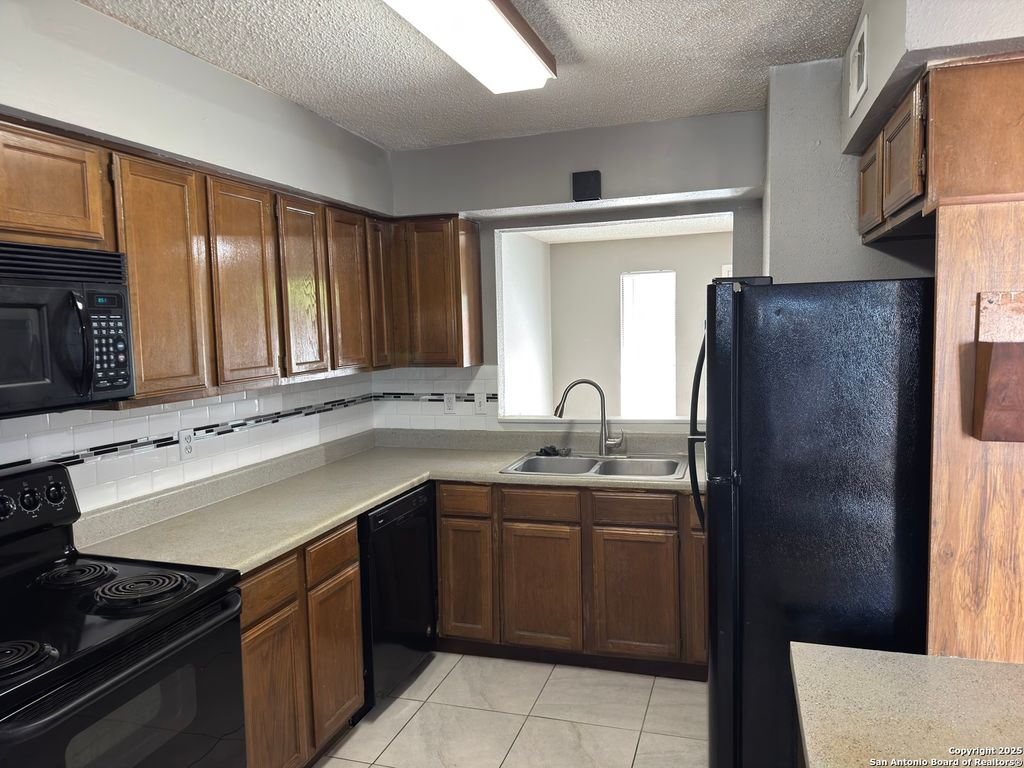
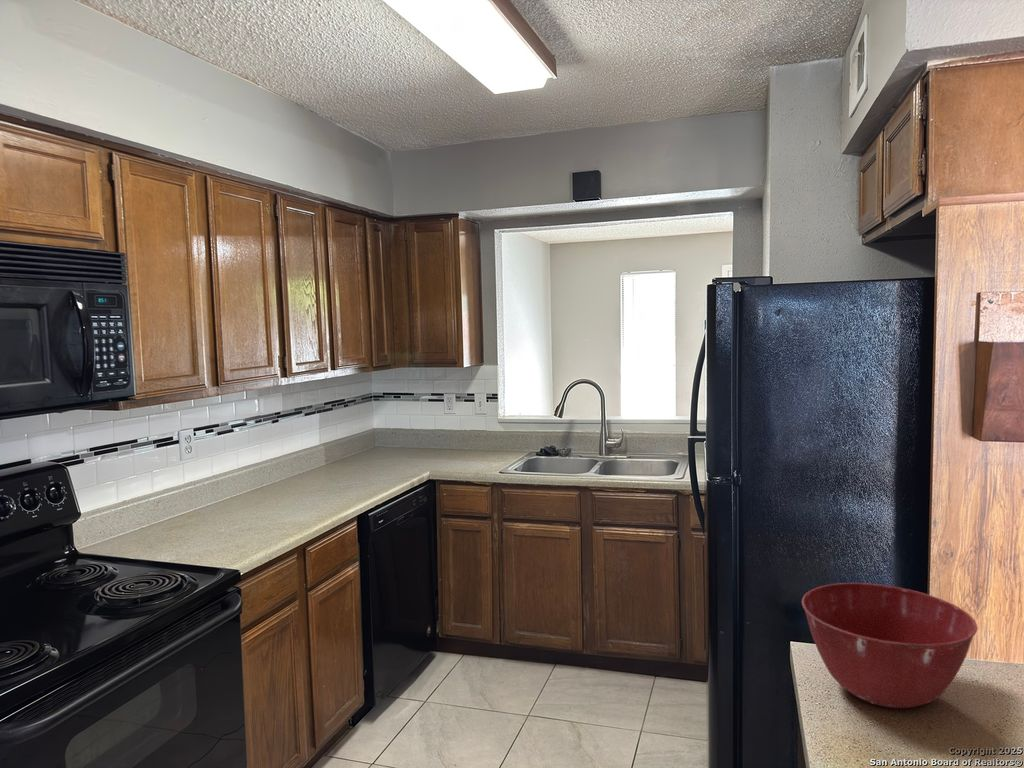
+ mixing bowl (884, 650)
